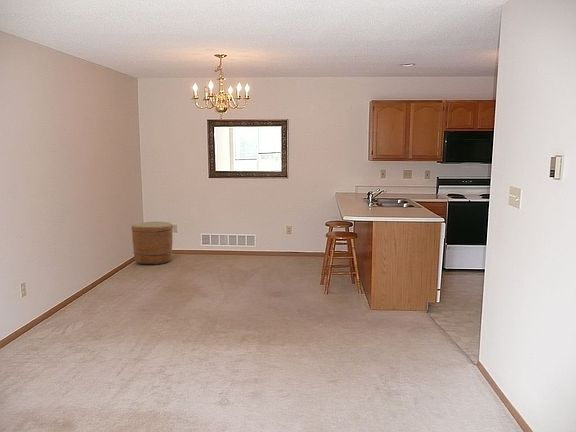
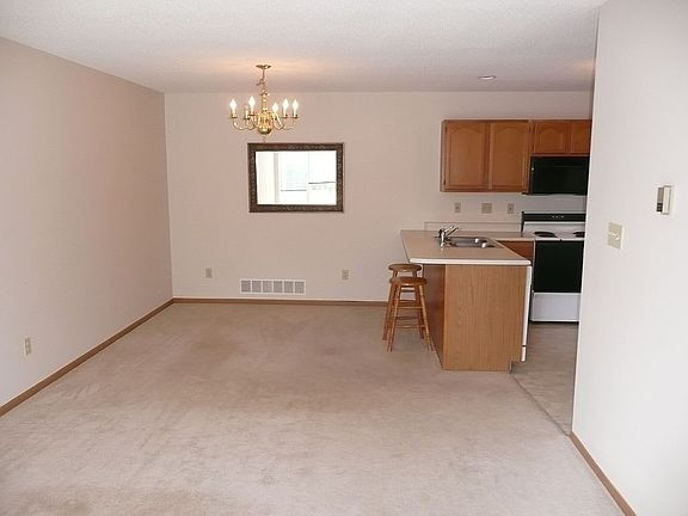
- basket (152, 242)
